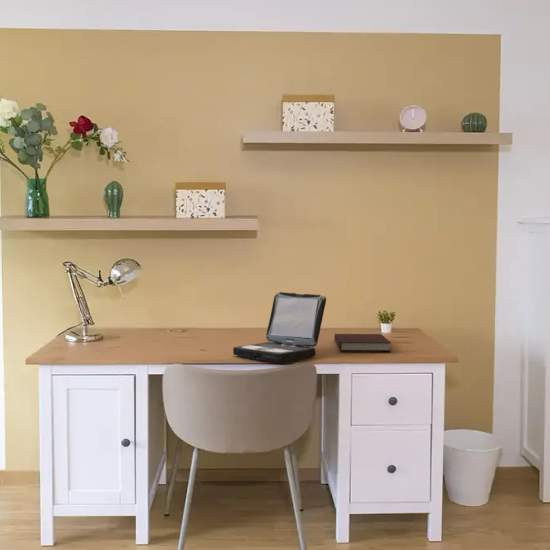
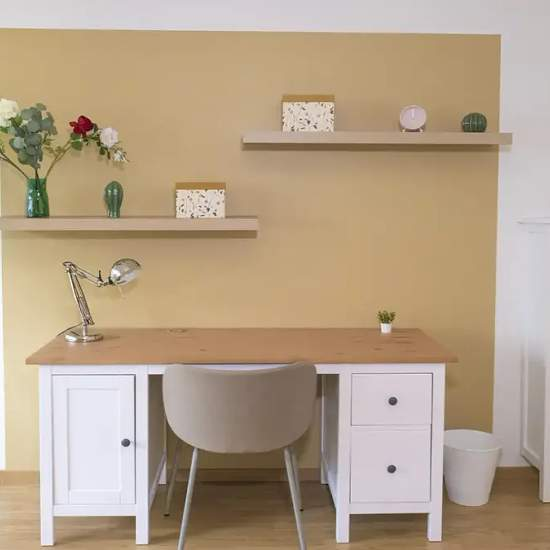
- notebook (361, 342)
- laptop (279, 324)
